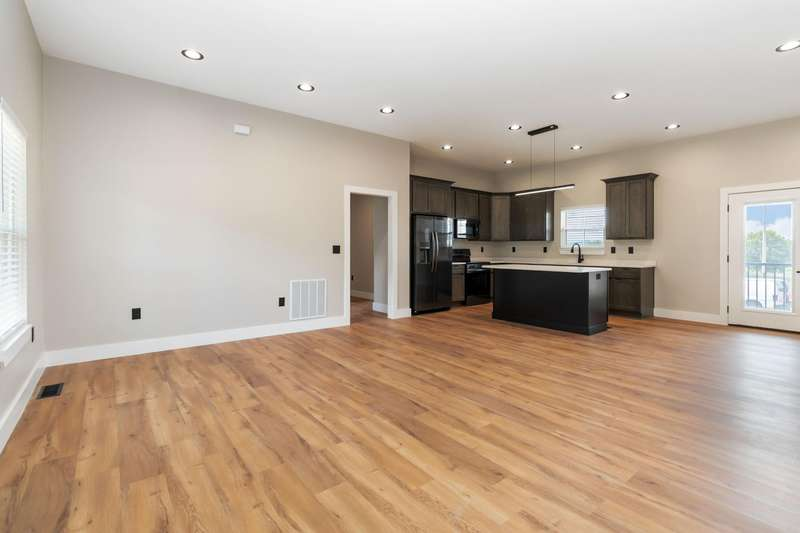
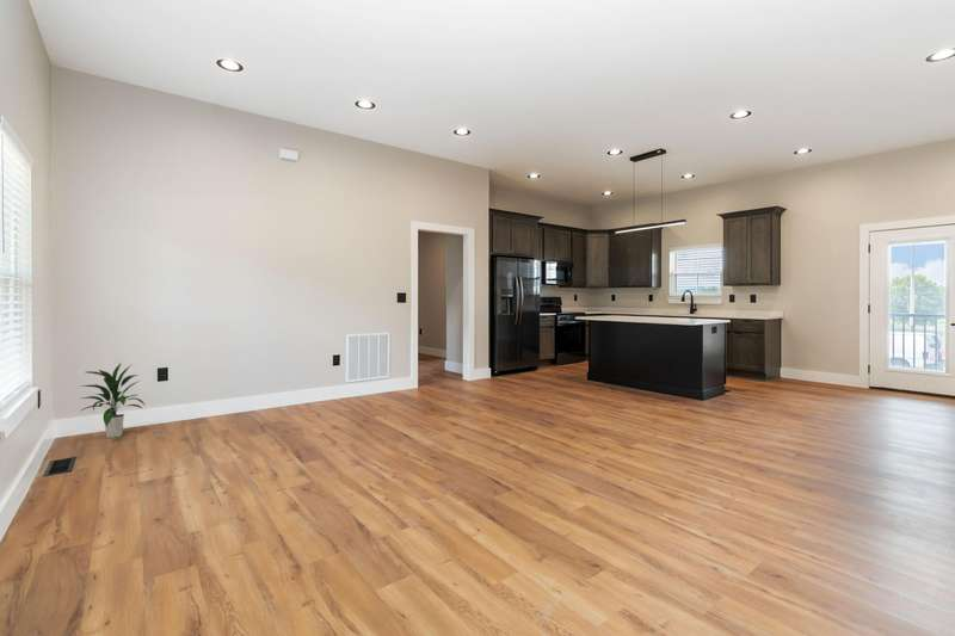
+ indoor plant (112, 399)
